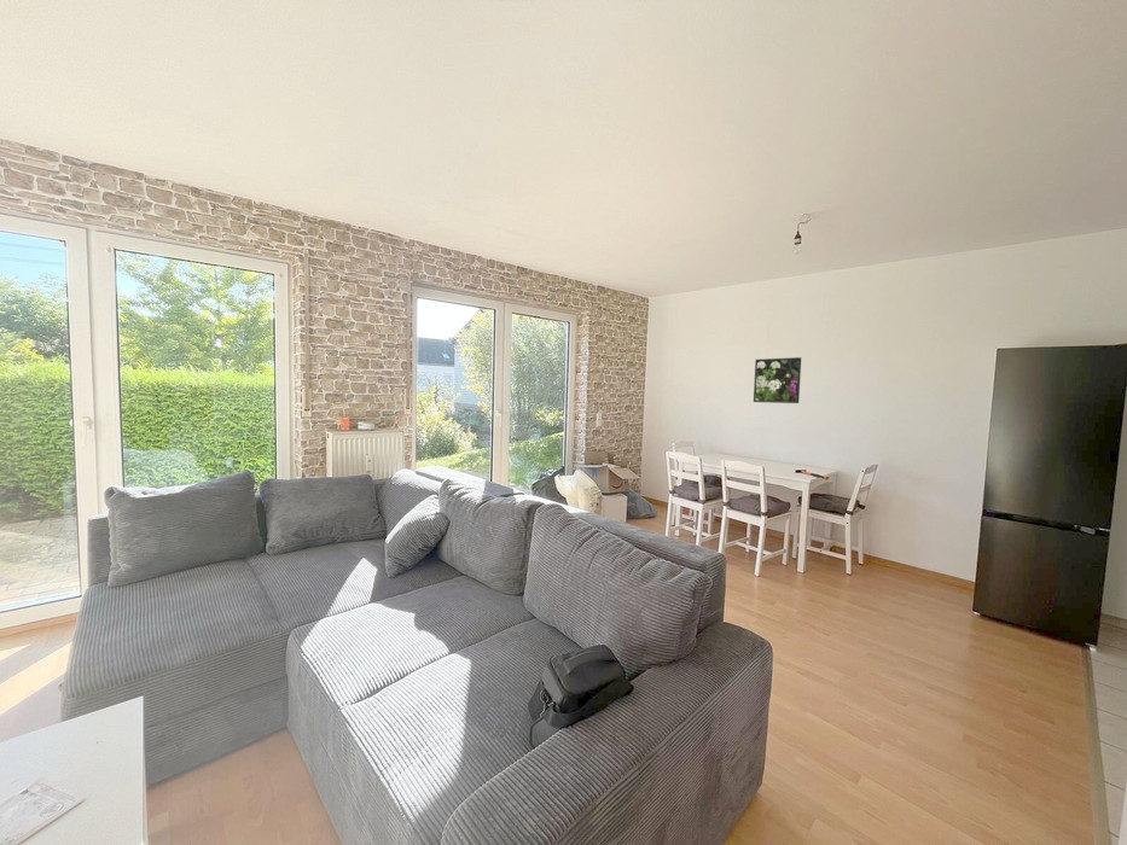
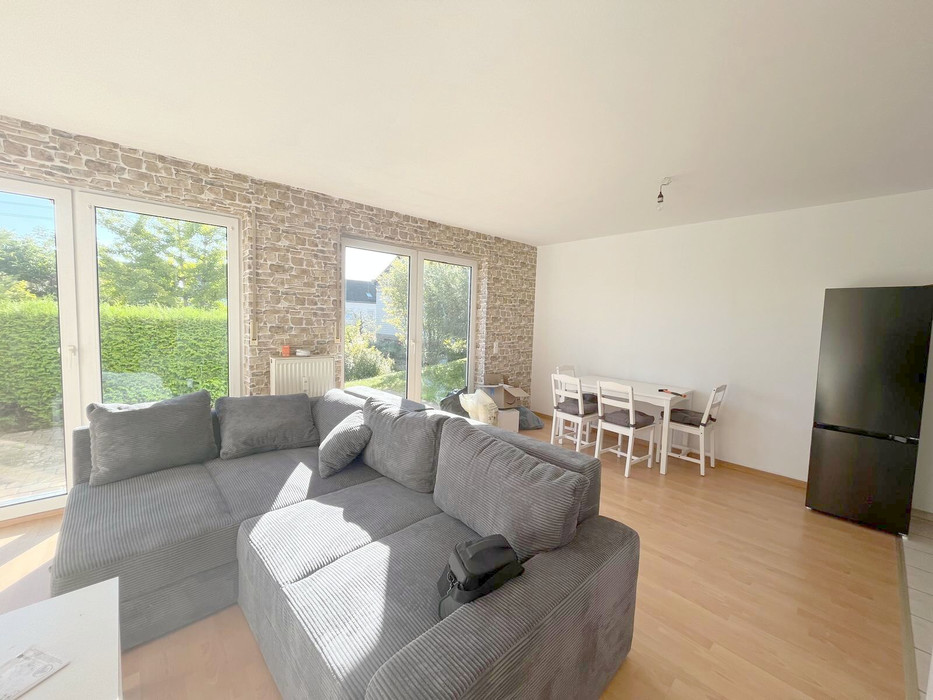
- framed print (775, 380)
